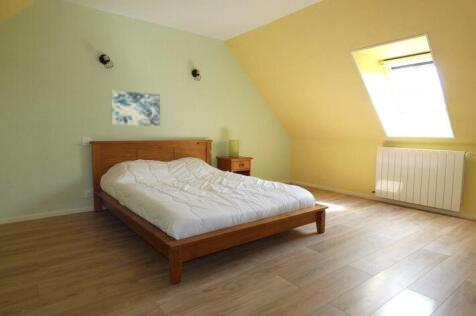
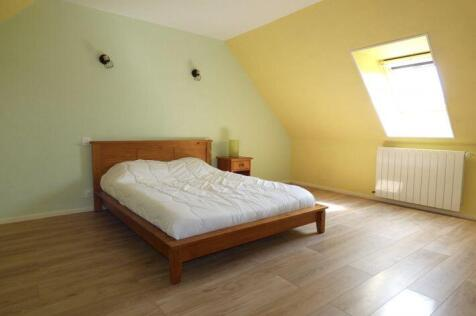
- wall art (136, 109)
